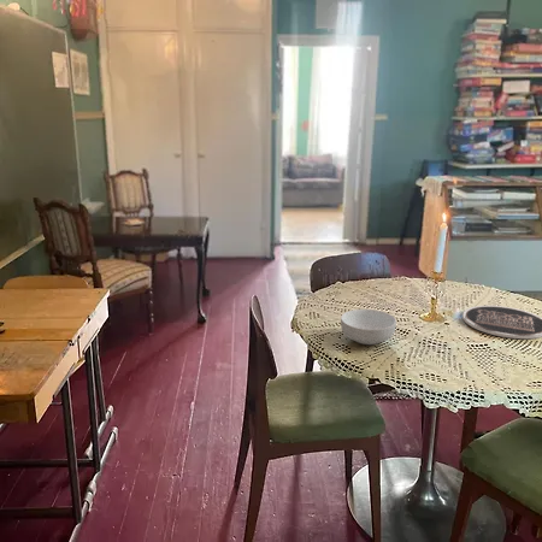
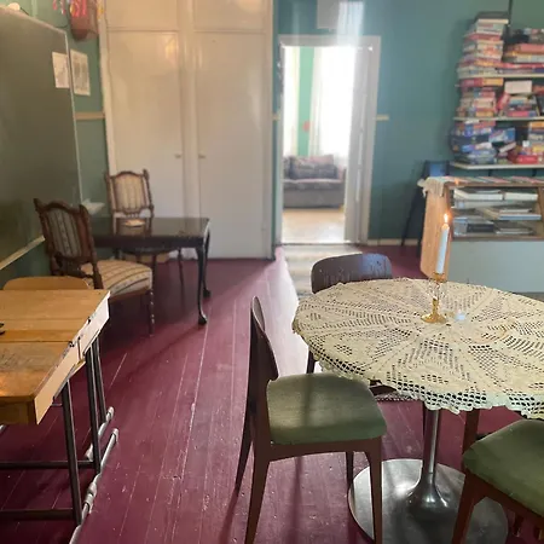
- cereal bowl (367, 329)
- plate (505, 320)
